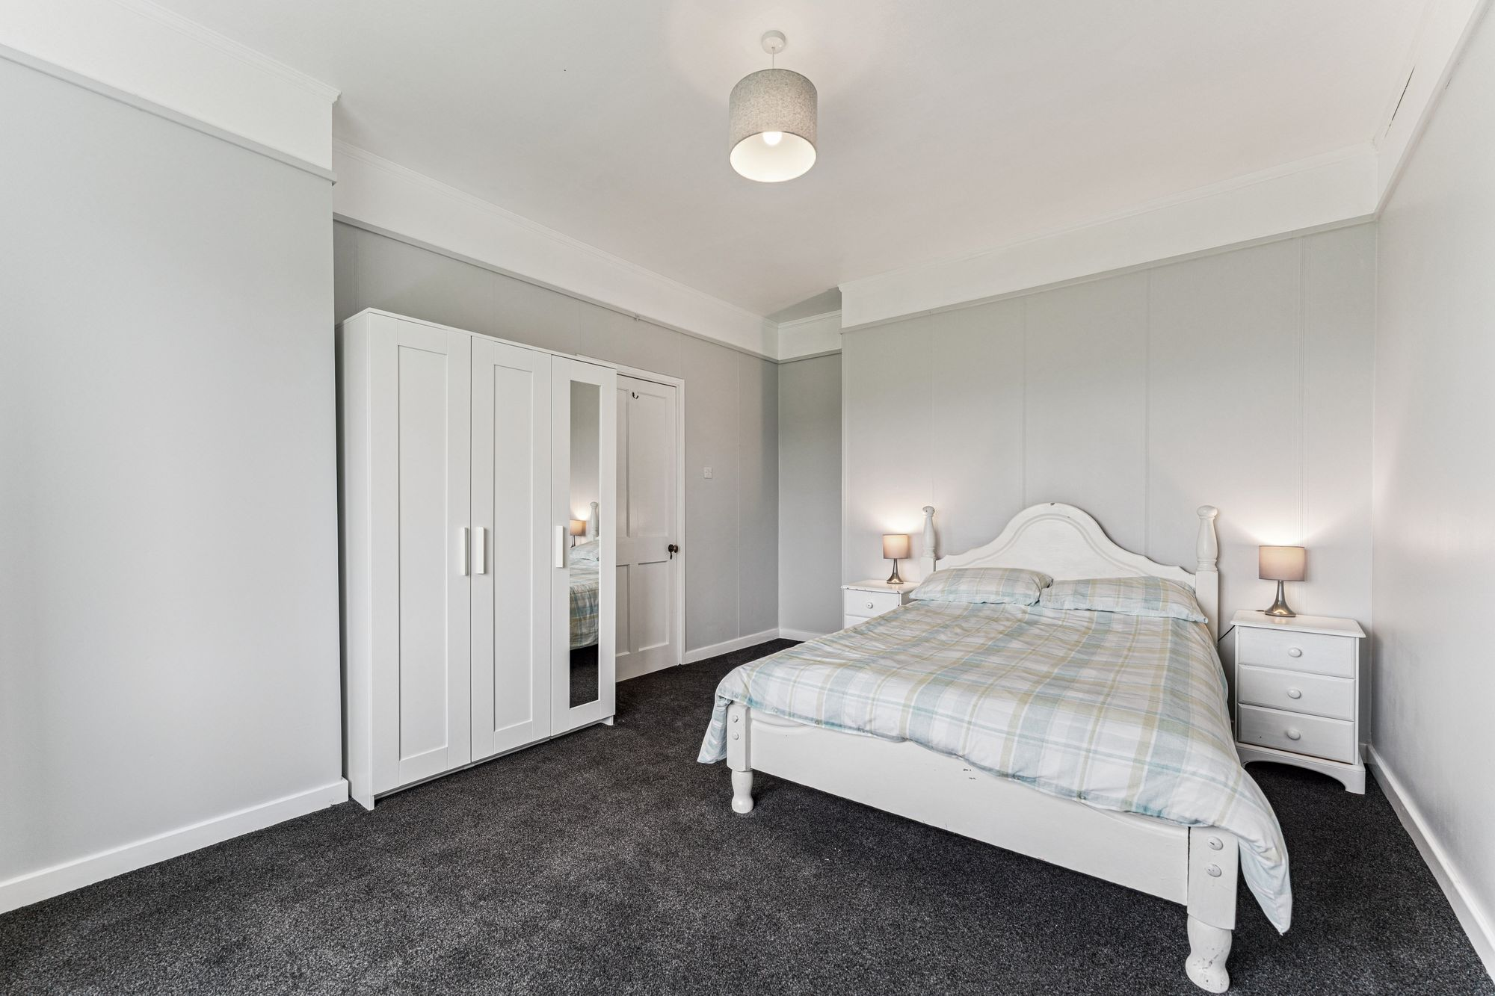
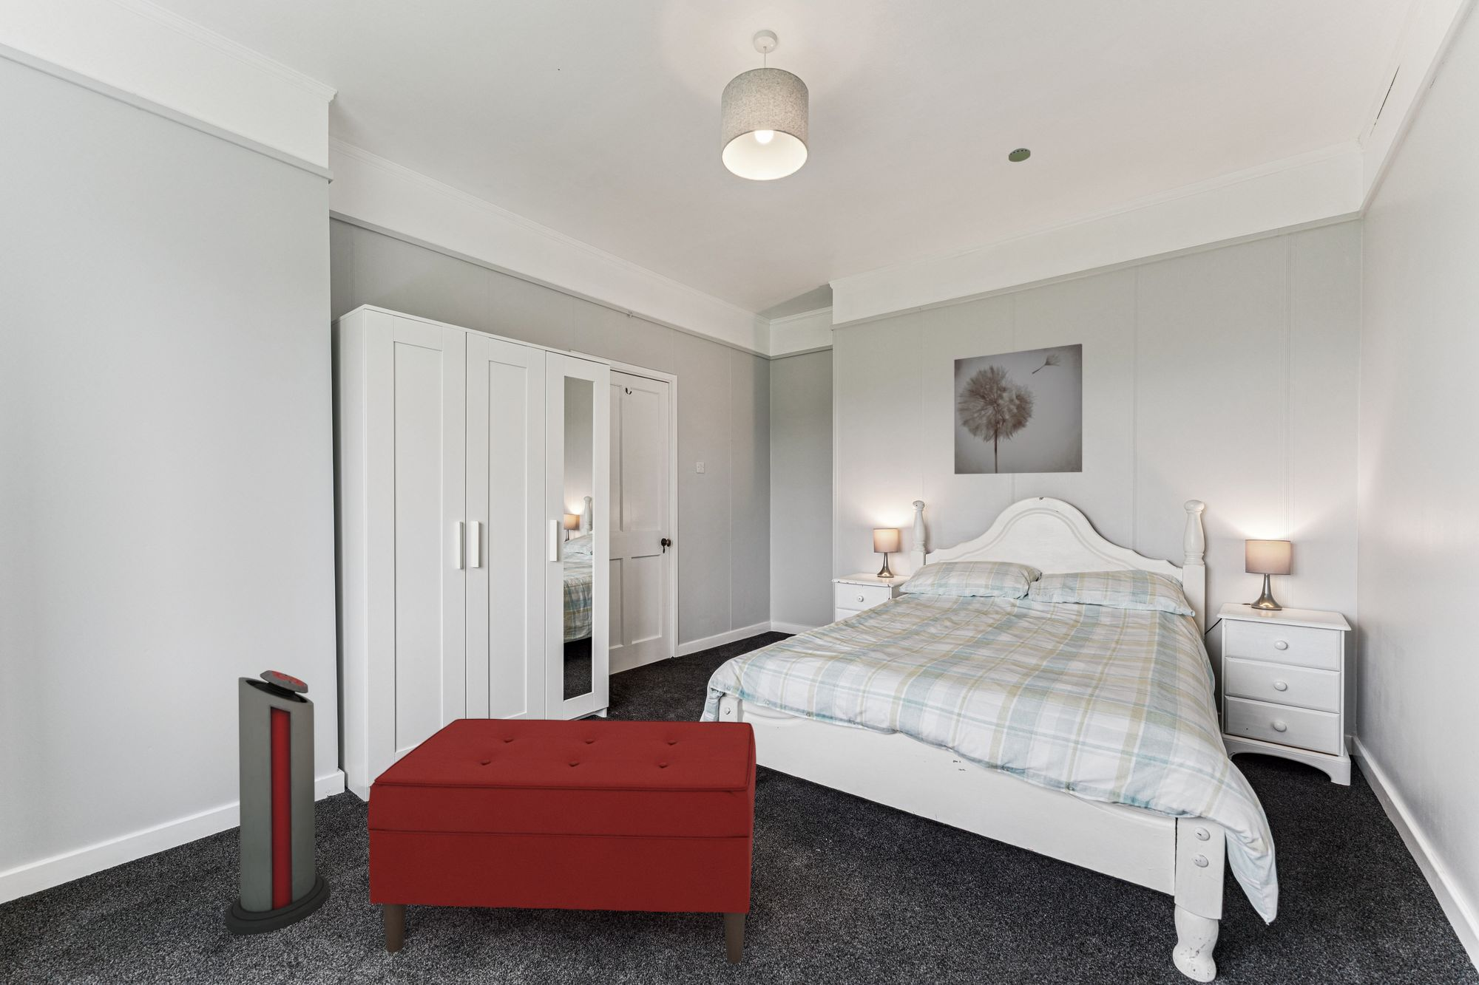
+ air purifier (278, 788)
+ bench (582, 828)
+ smoke detector (1019, 154)
+ wall art (1015, 412)
